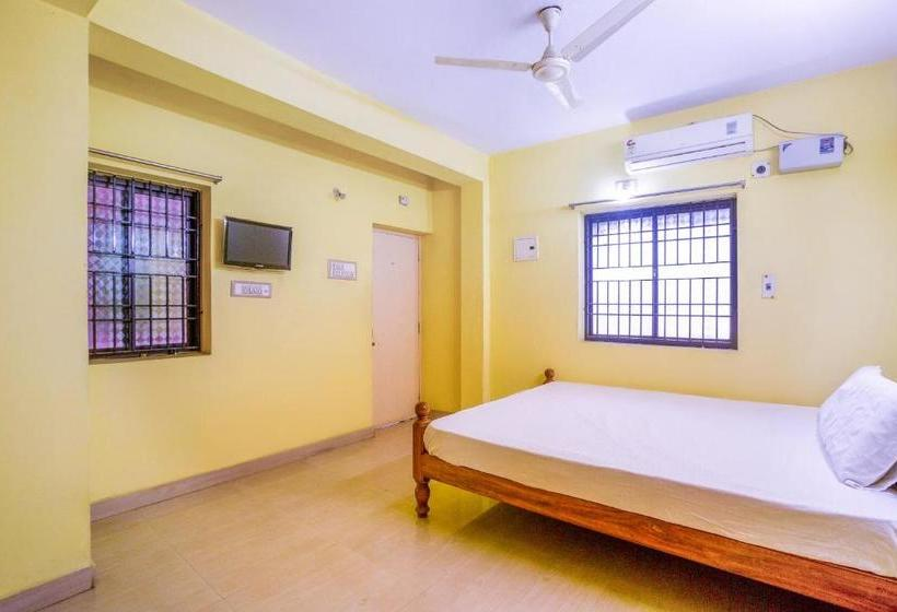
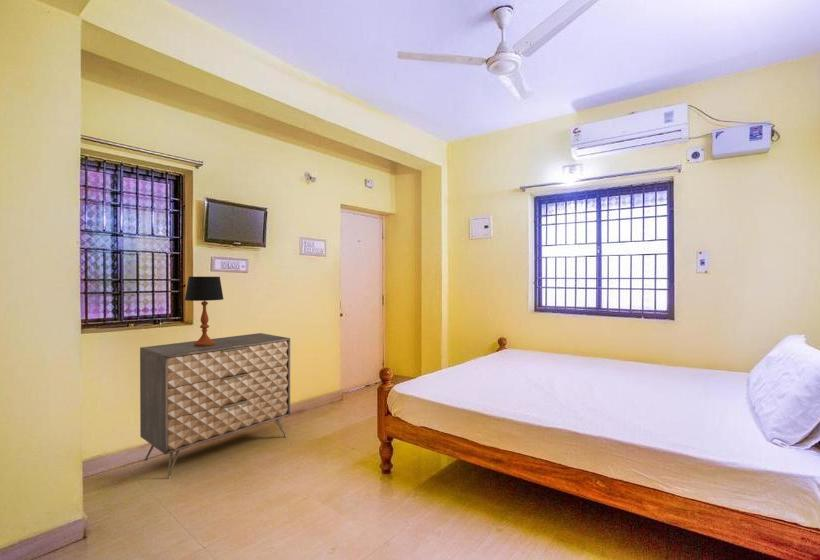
+ dresser (221, 395)
+ table lamp (204, 310)
